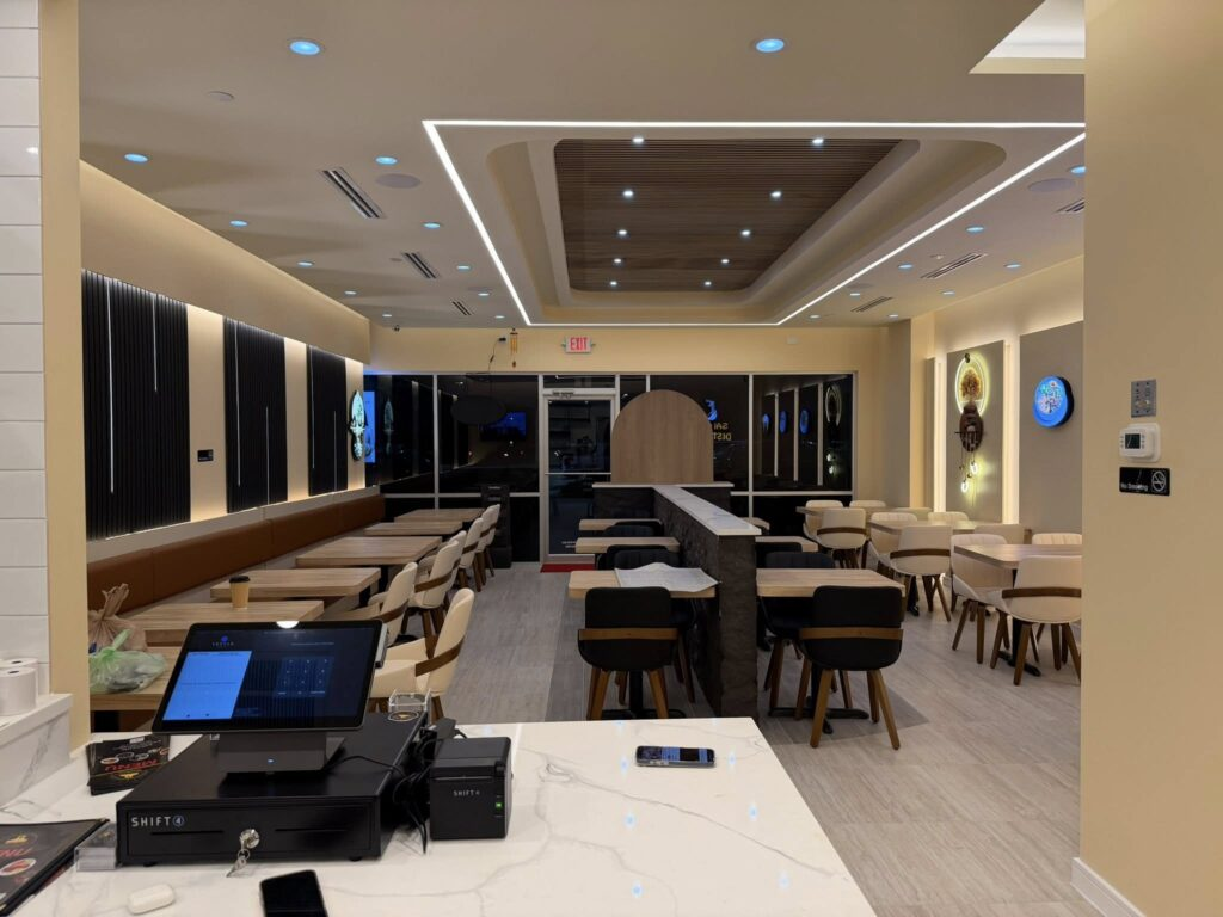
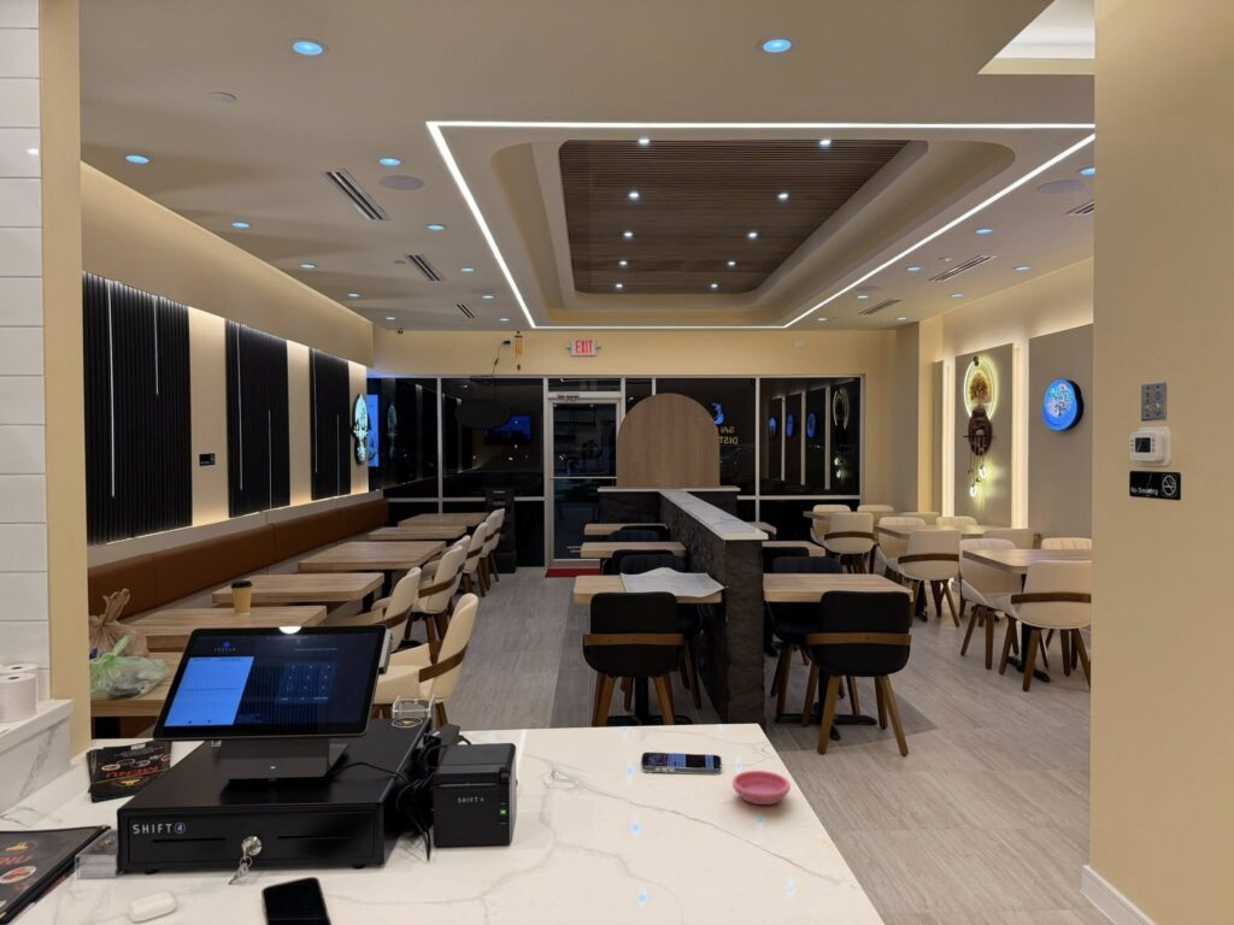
+ saucer (760, 788)
